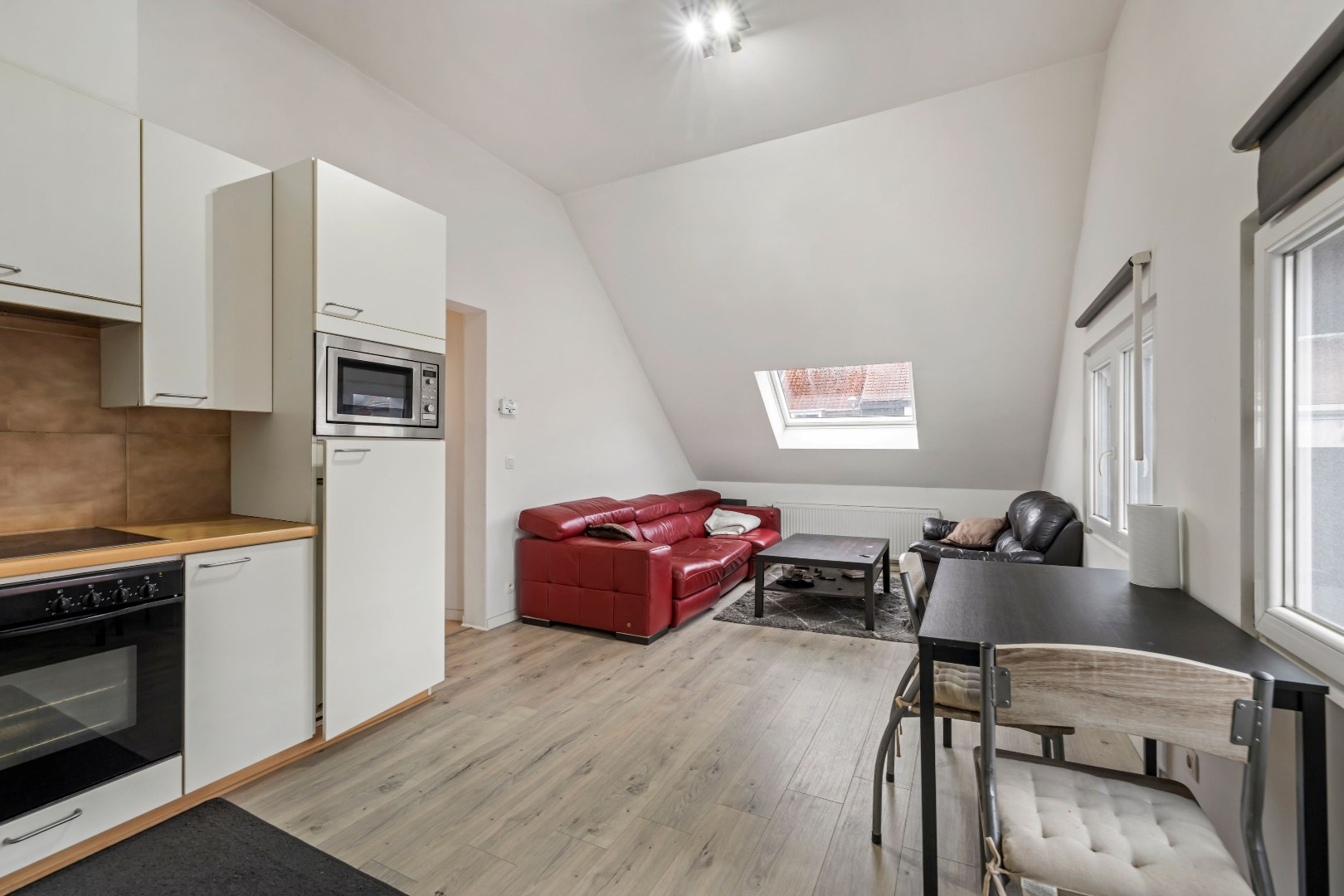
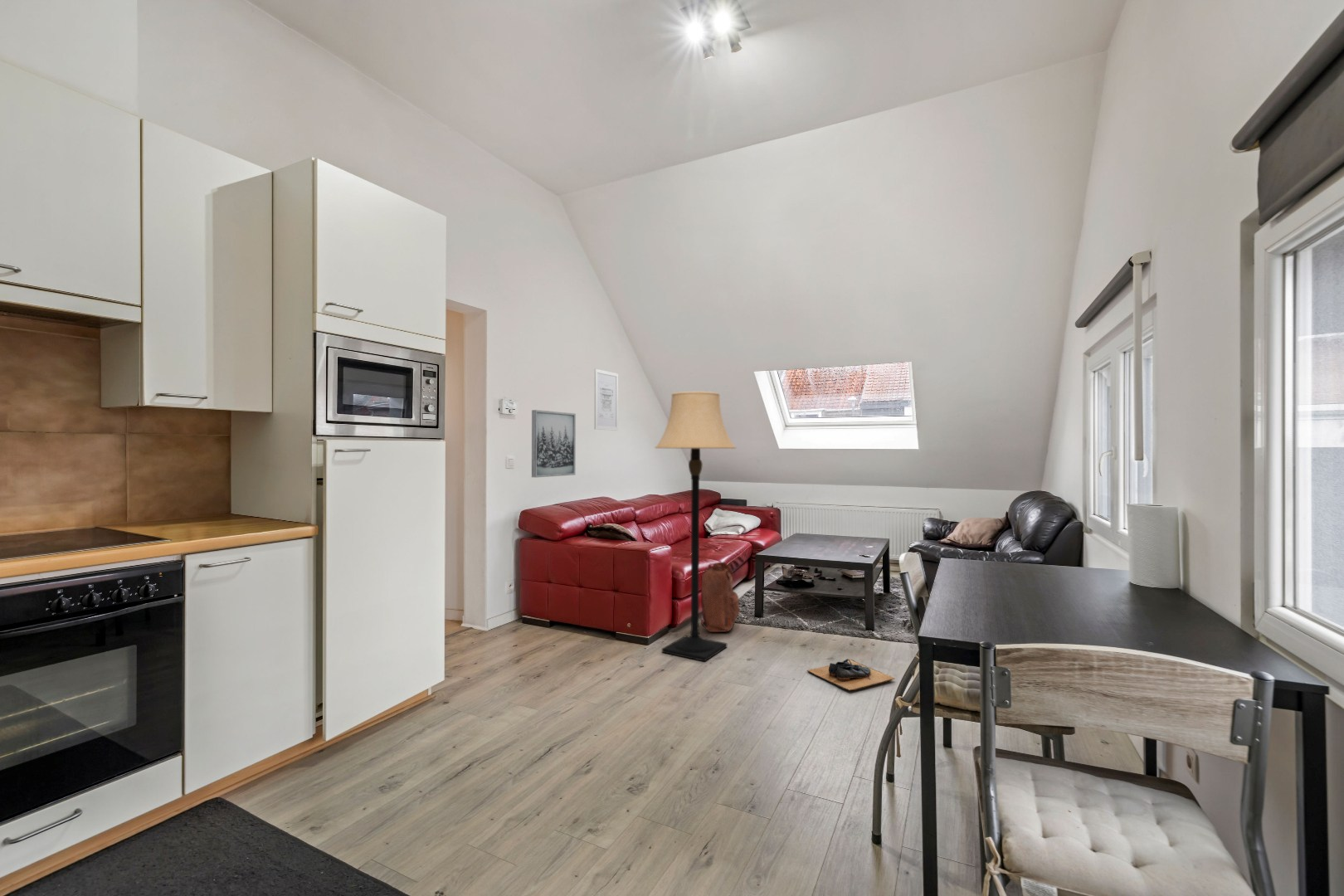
+ backpack (716, 595)
+ lamp (695, 521)
+ shoe (850, 669)
+ wall art (554, 444)
+ wall art (606, 400)
